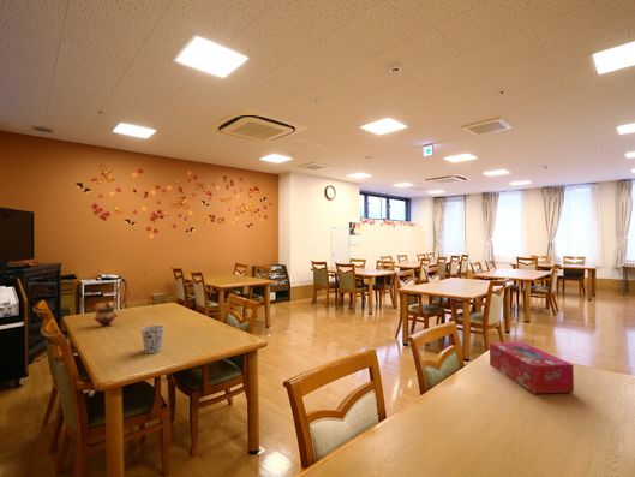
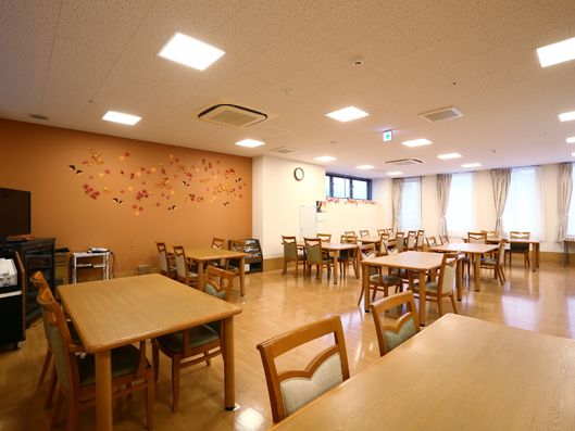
- cup (152, 339)
- teapot (106, 311)
- tissue box (527, 364)
